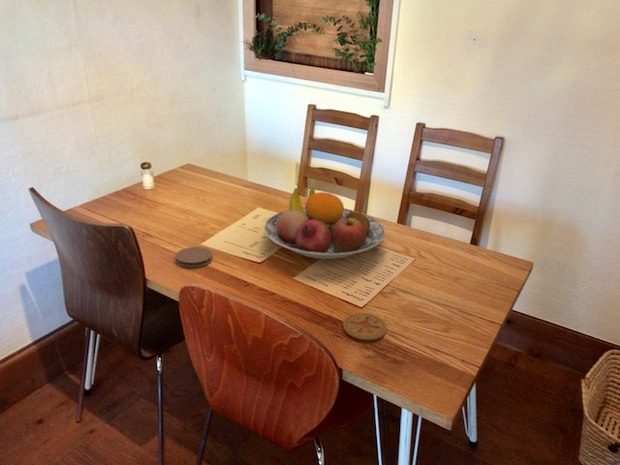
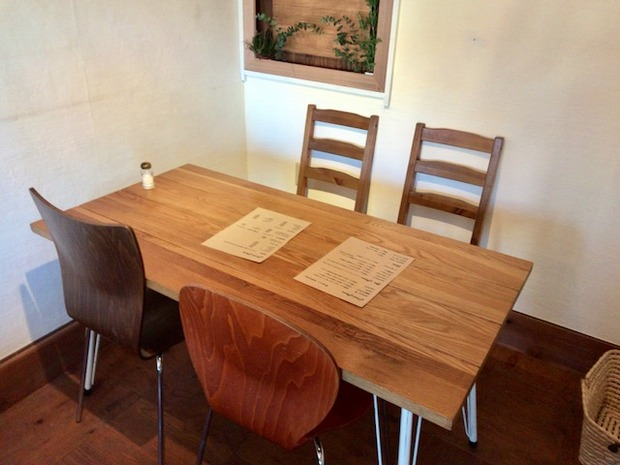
- fruit bowl (324, 223)
- coaster (364, 326)
- coaster (194, 256)
